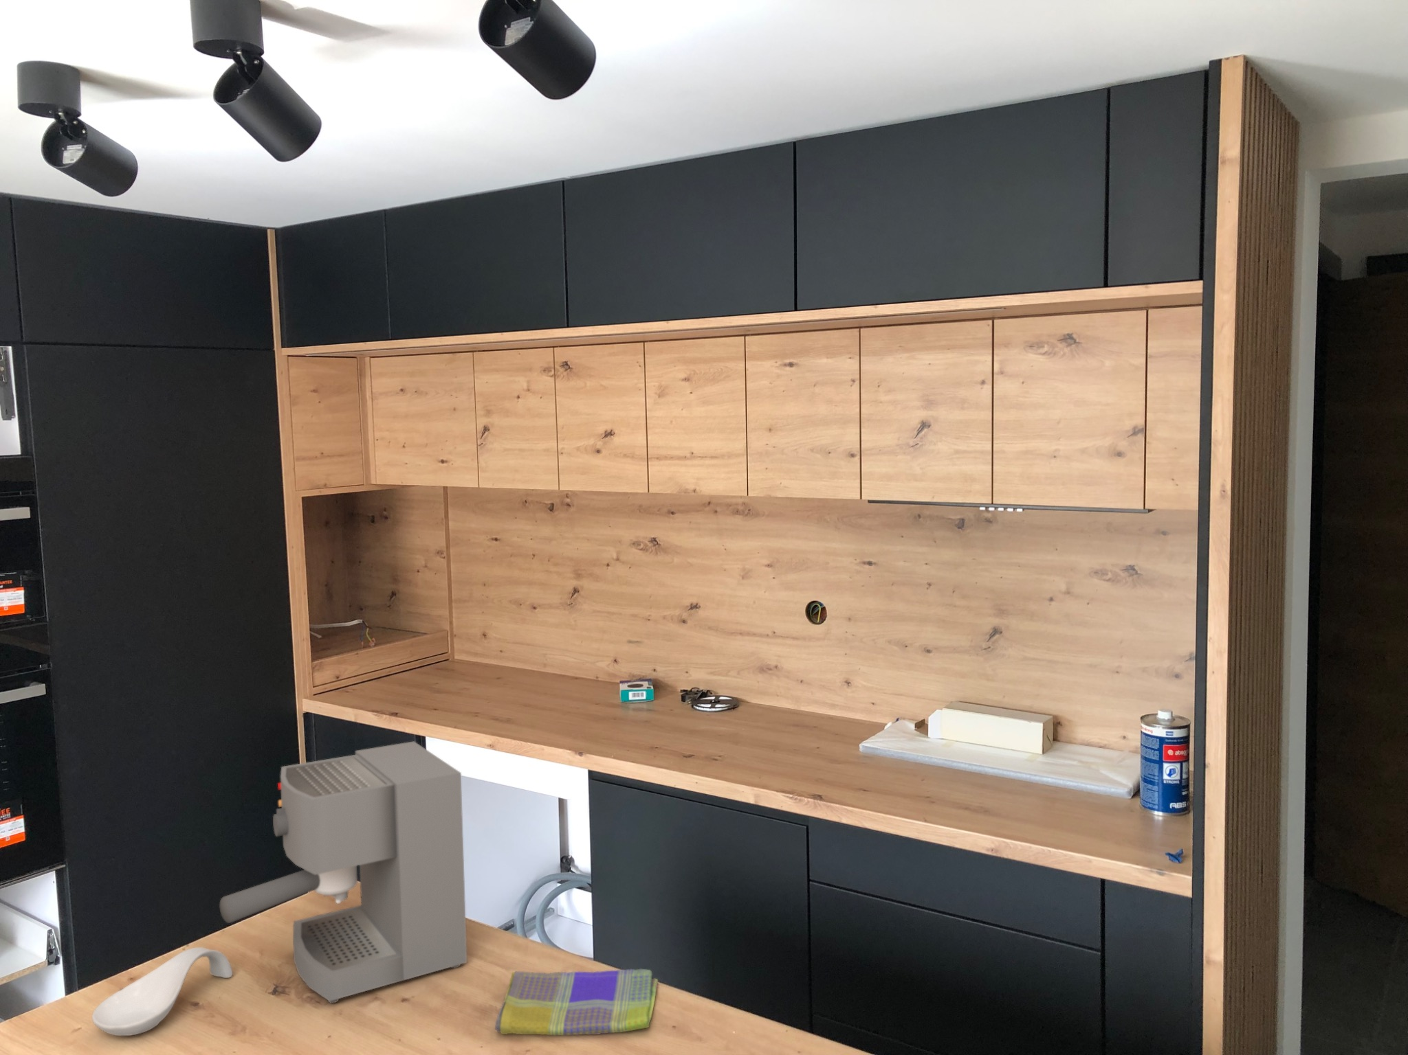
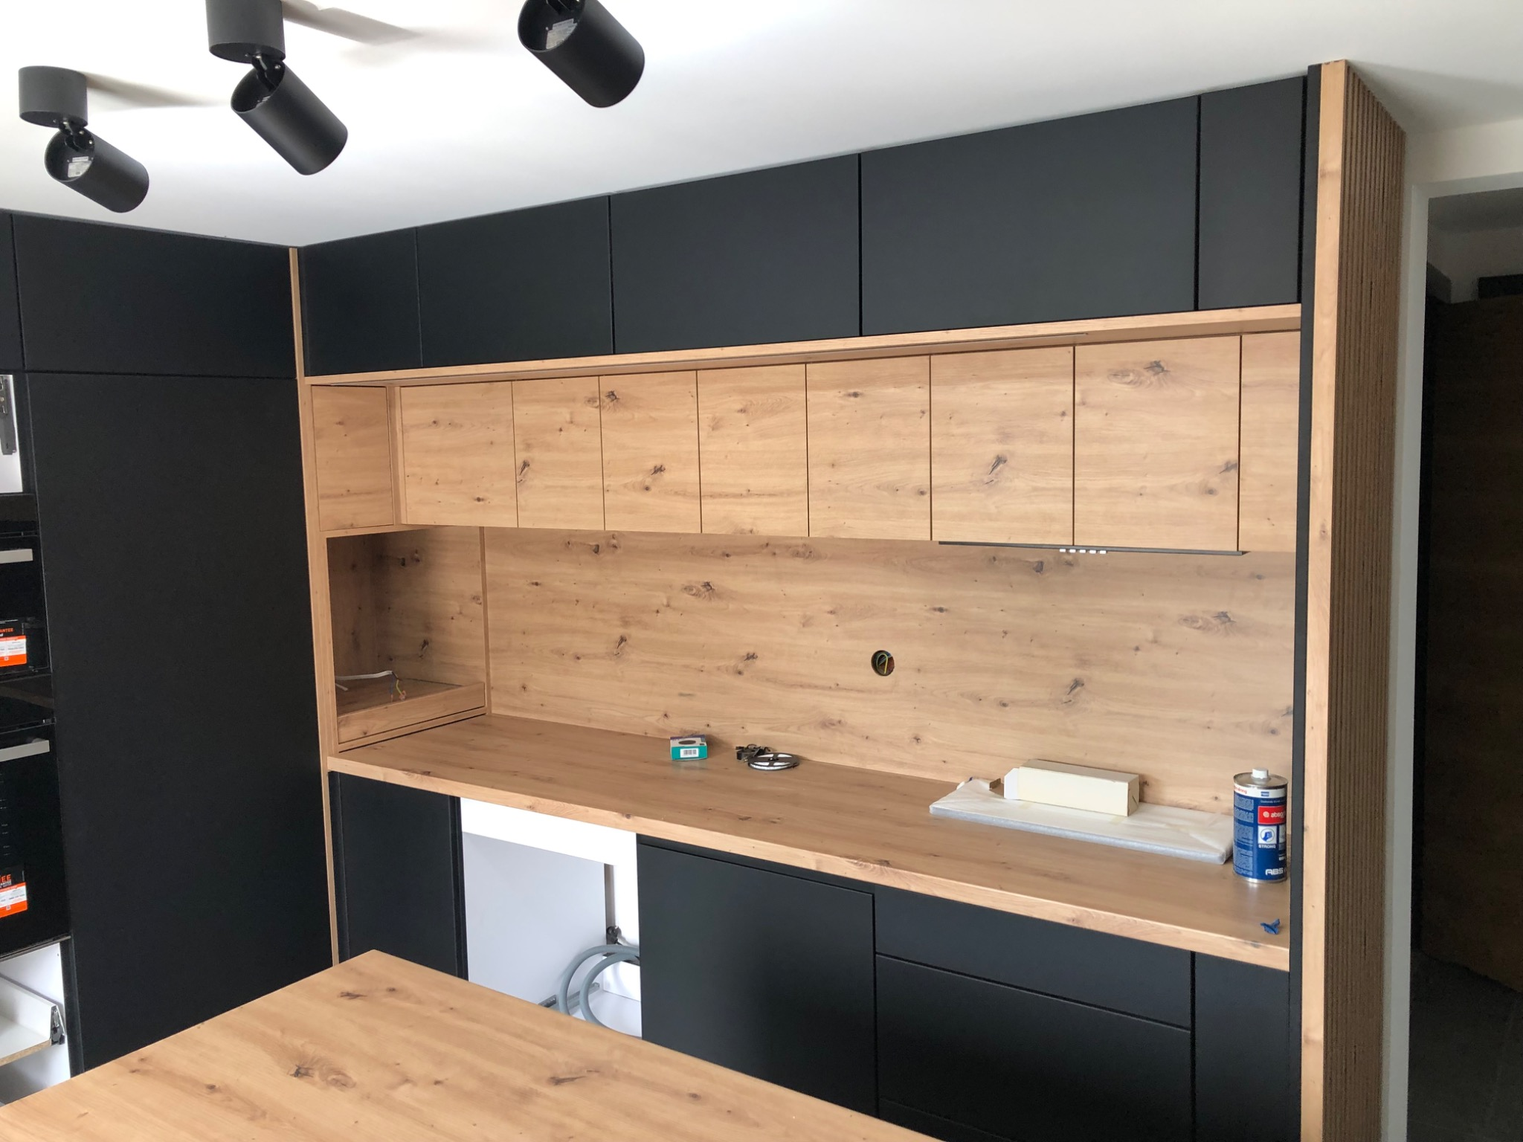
- coffee maker (367, 868)
- dish towel (578, 1000)
- spoon rest (165, 987)
